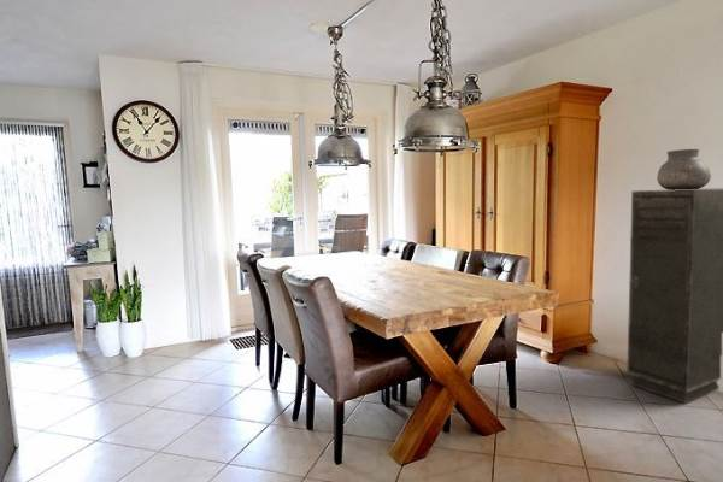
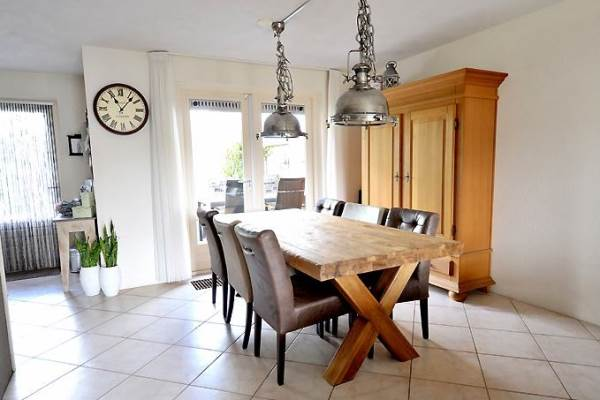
- storage cabinet (676, 290)
- vase (683, 169)
